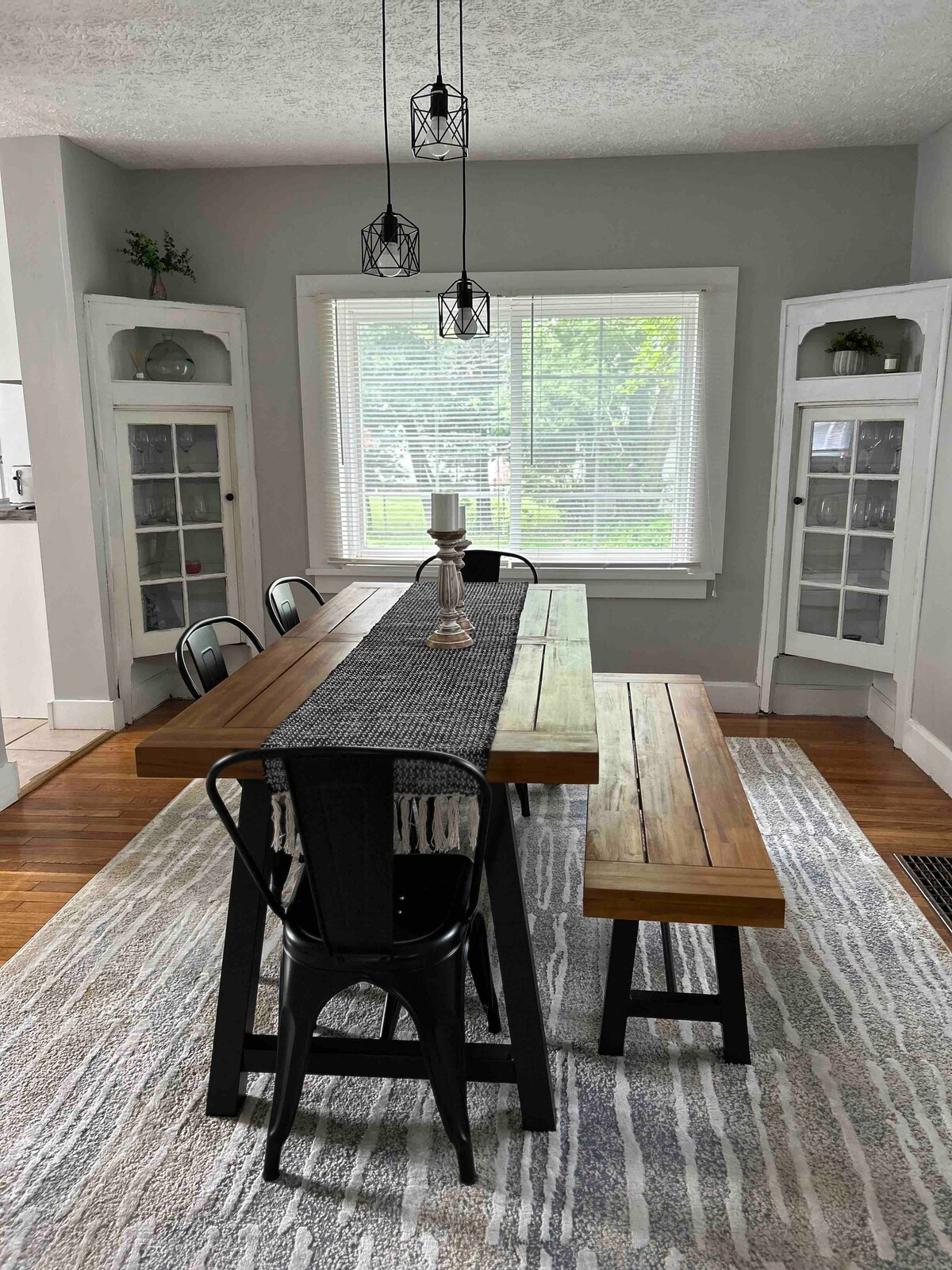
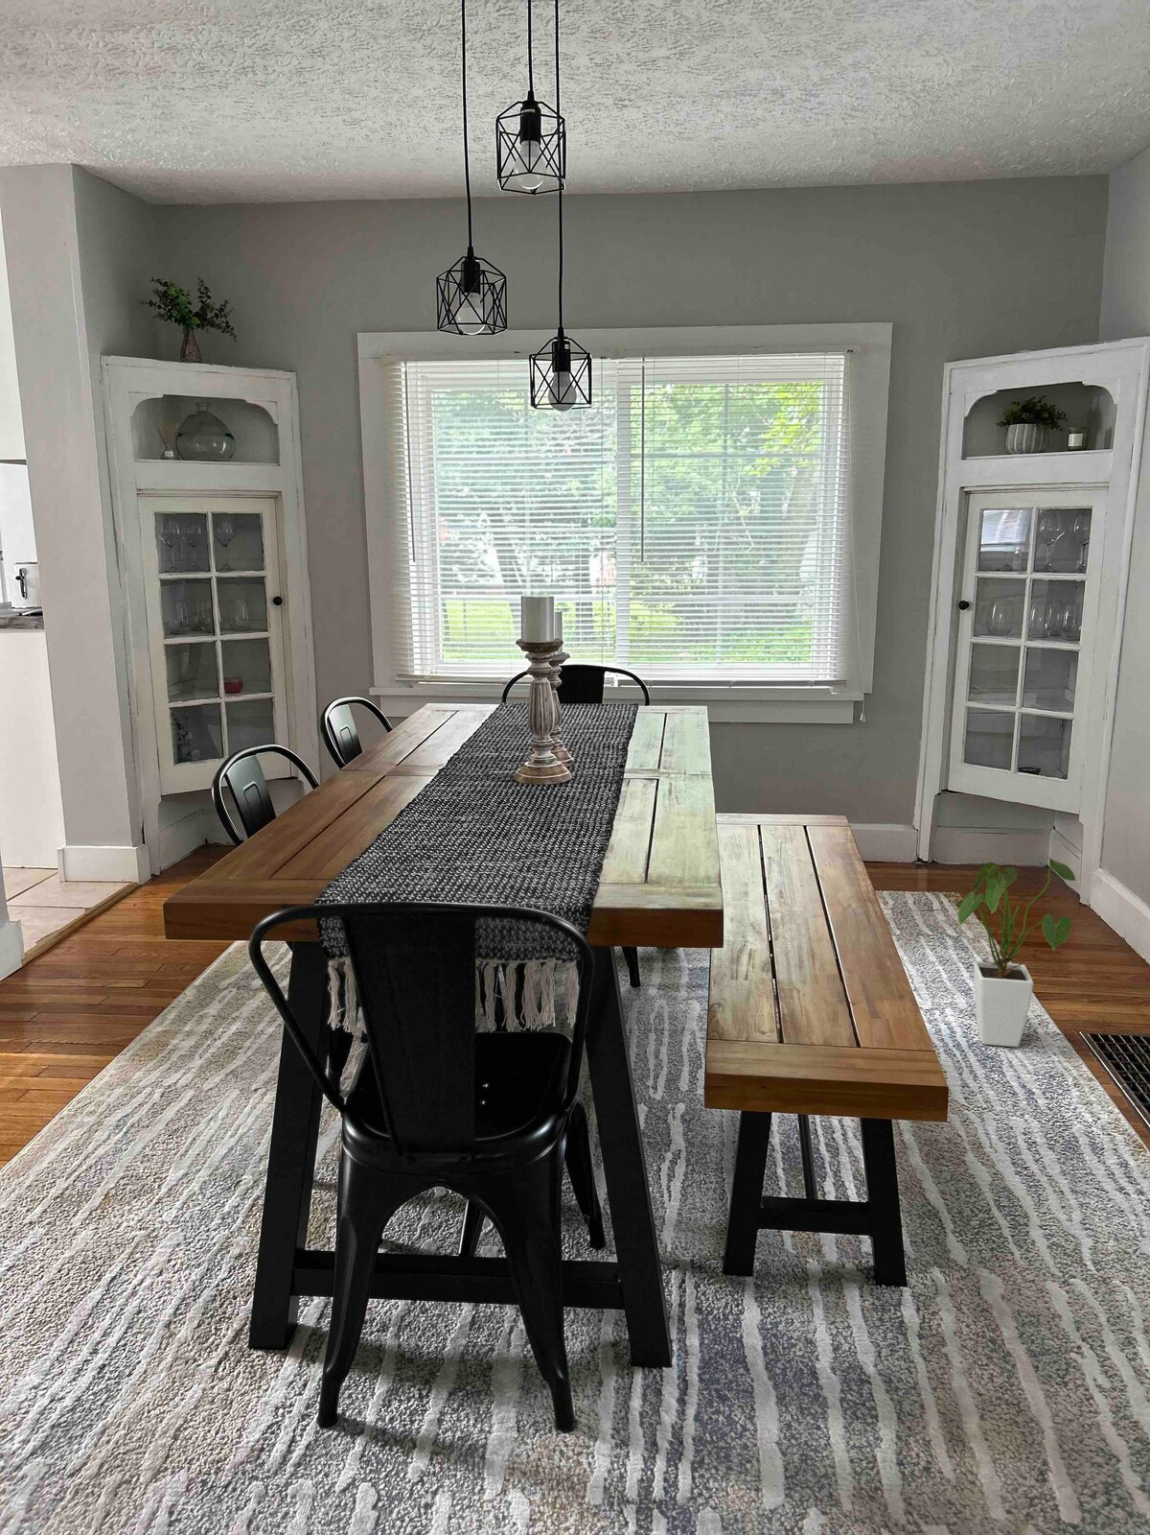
+ house plant (1016, 954)
